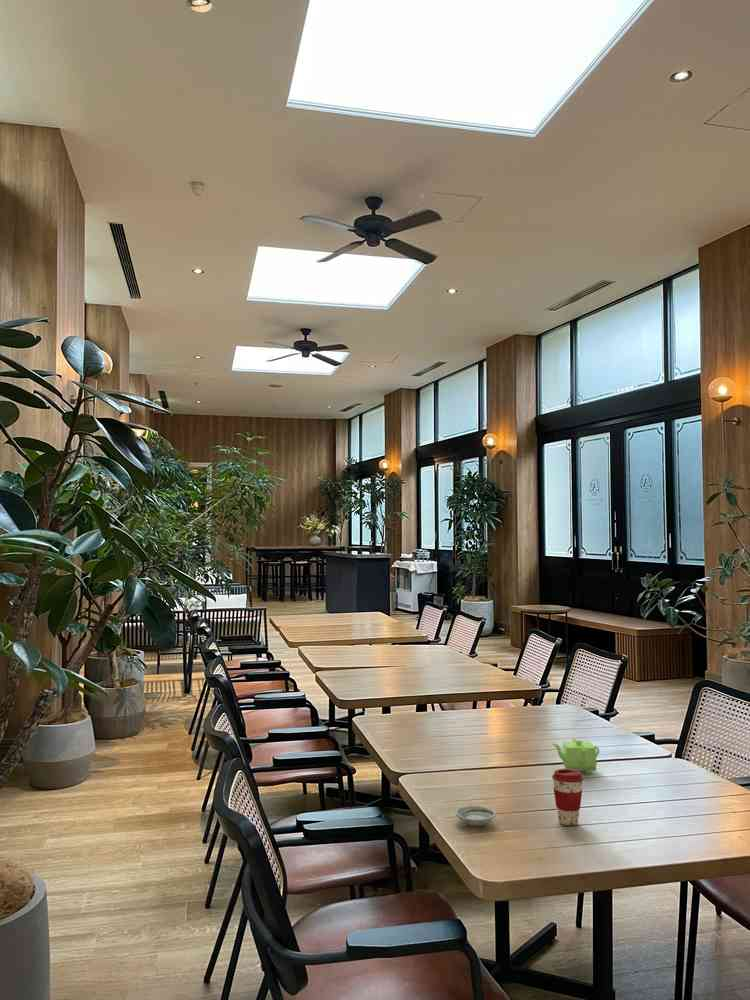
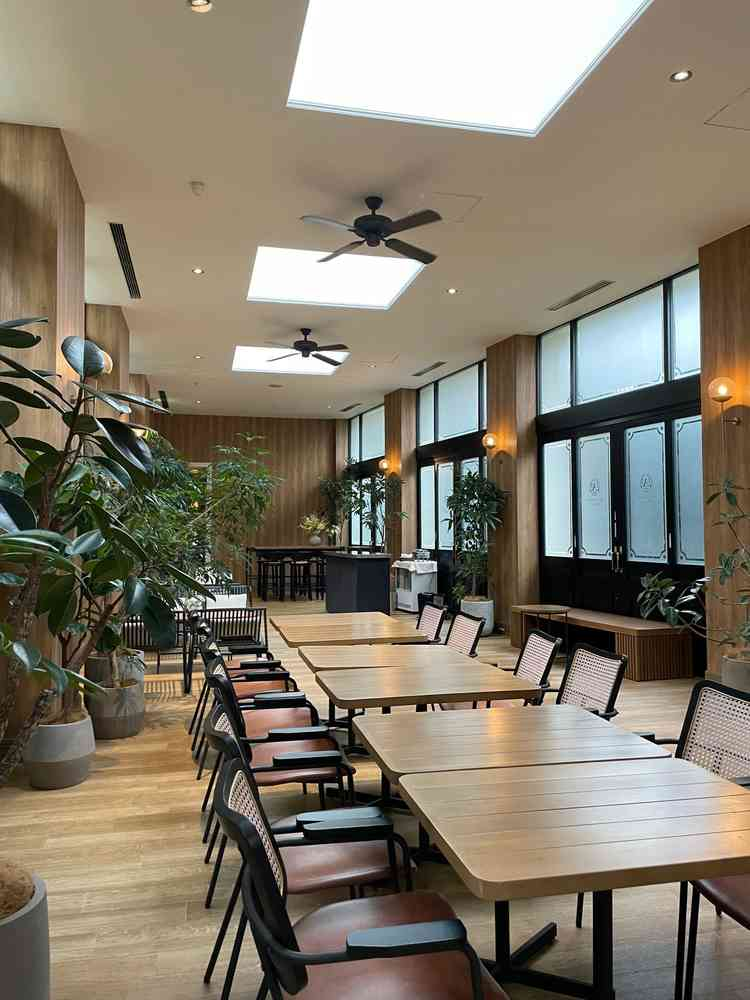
- saucer (475, 817)
- teapot (575, 755)
- coffee cup (568, 797)
